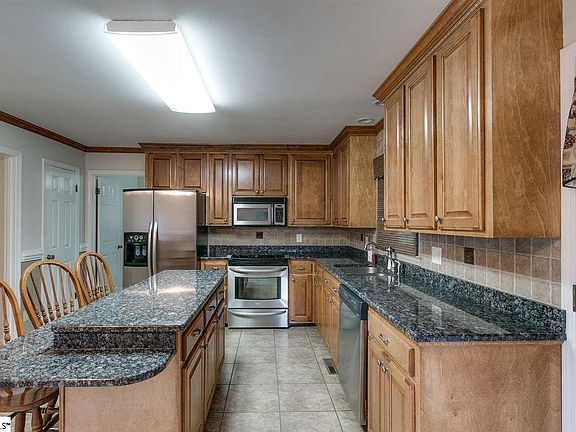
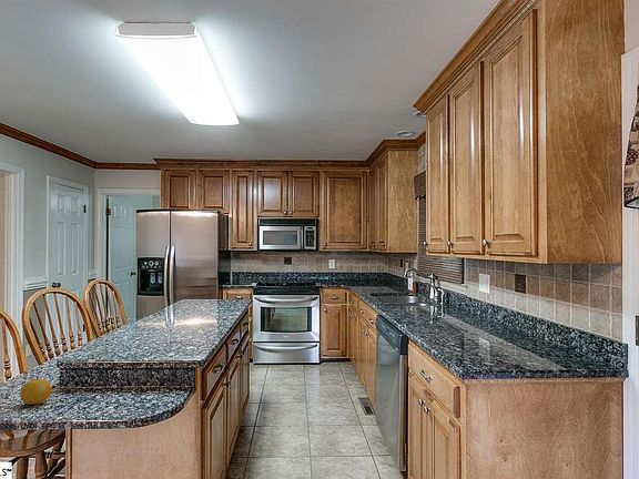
+ fruit (36, 391)
